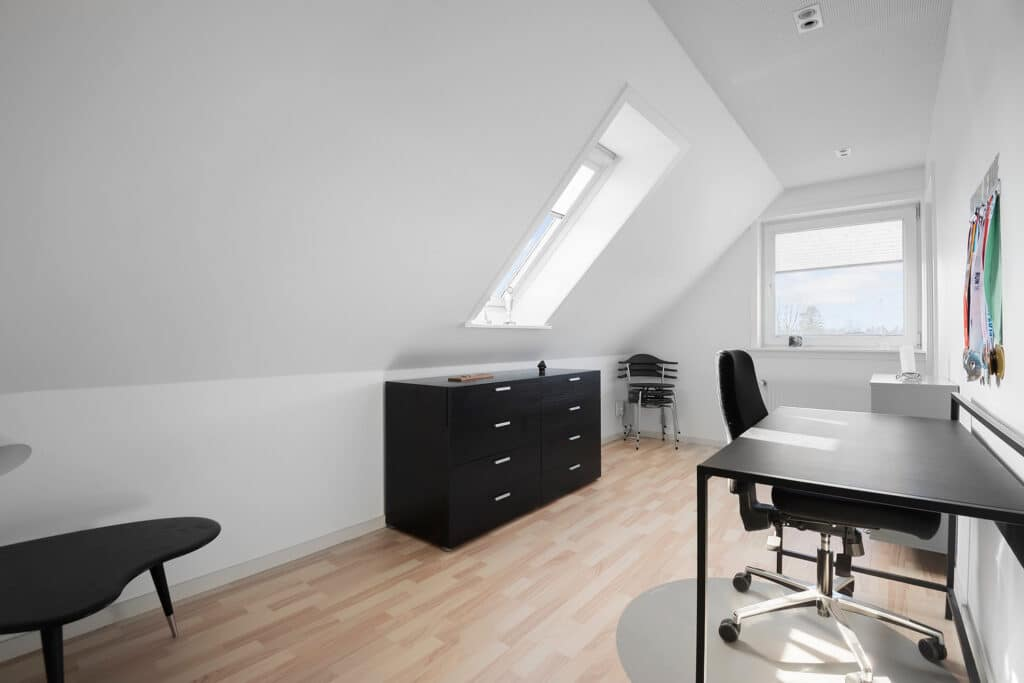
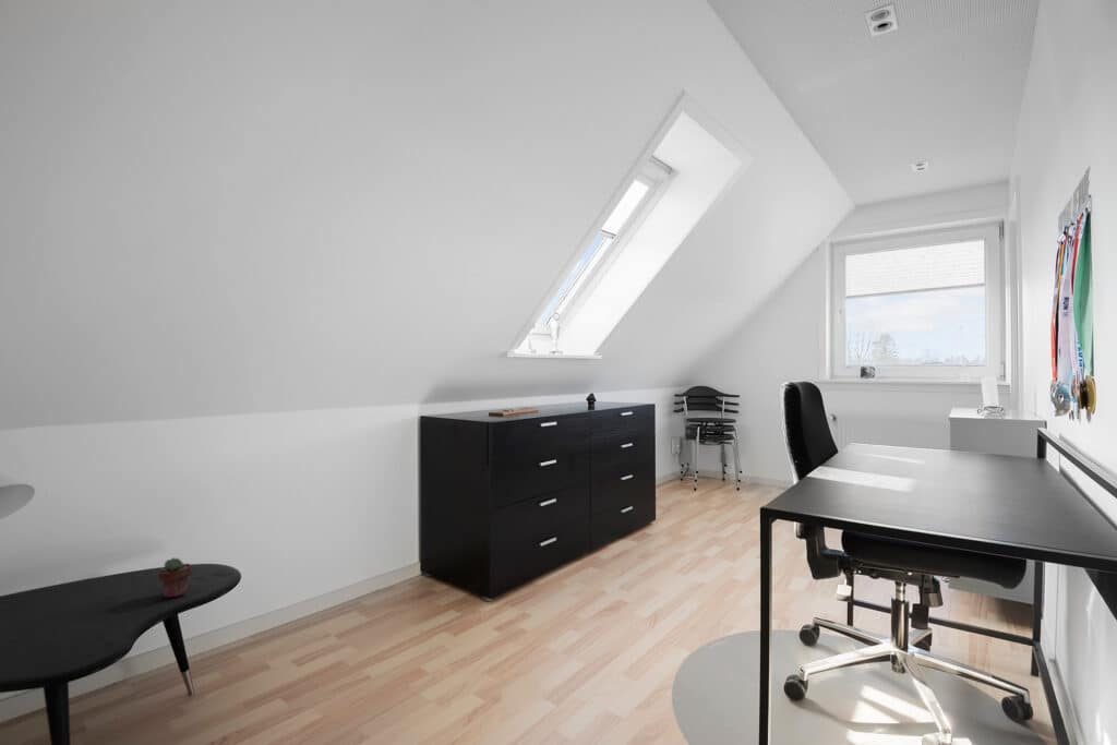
+ potted succulent (175, 575)
